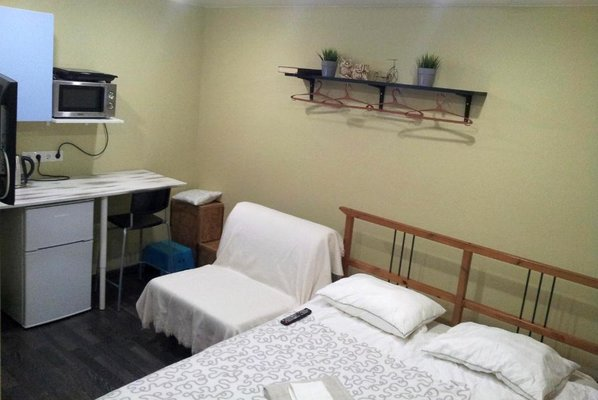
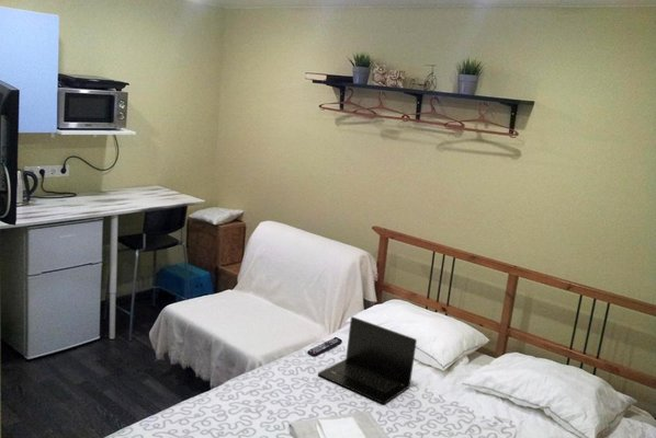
+ laptop (366, 357)
